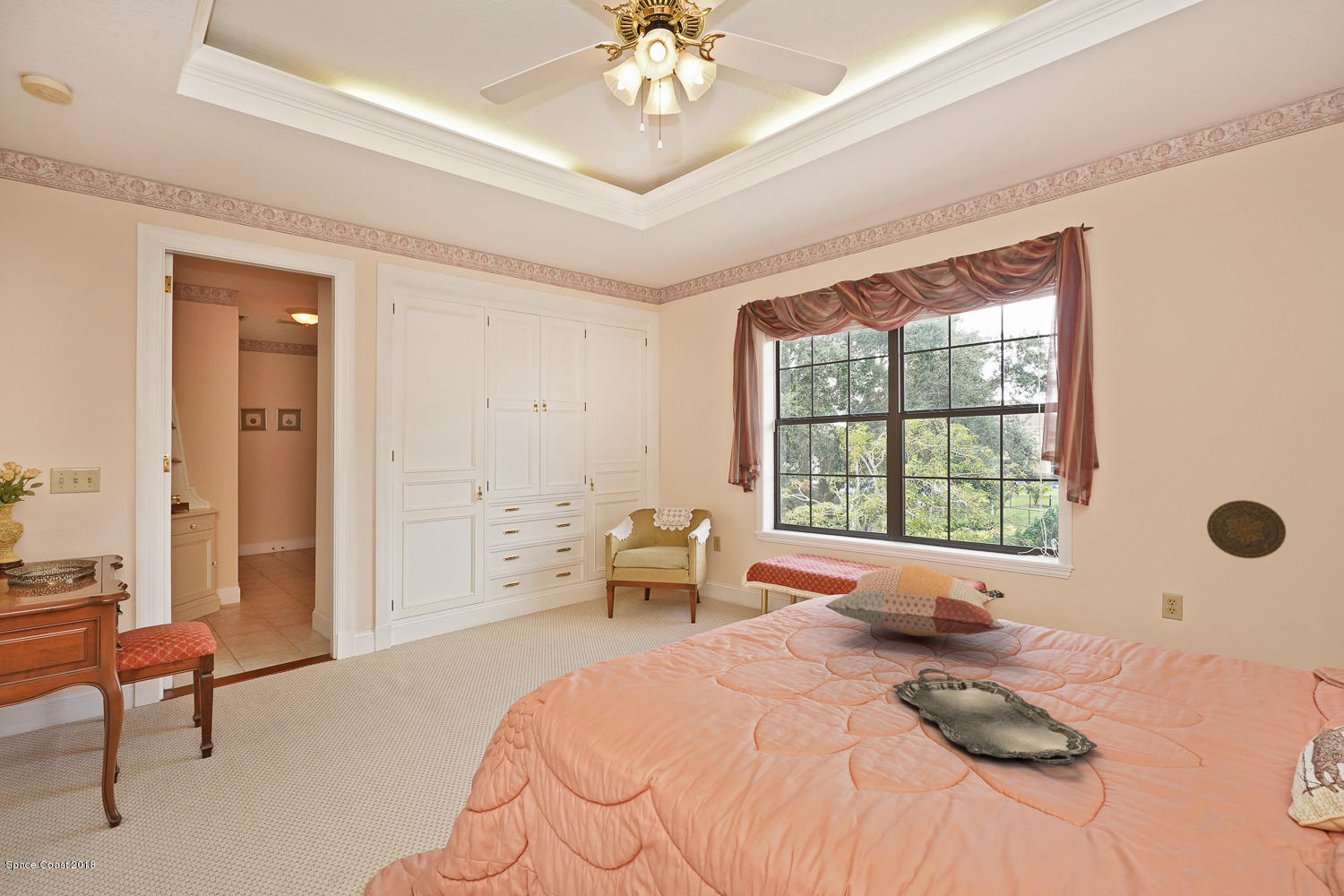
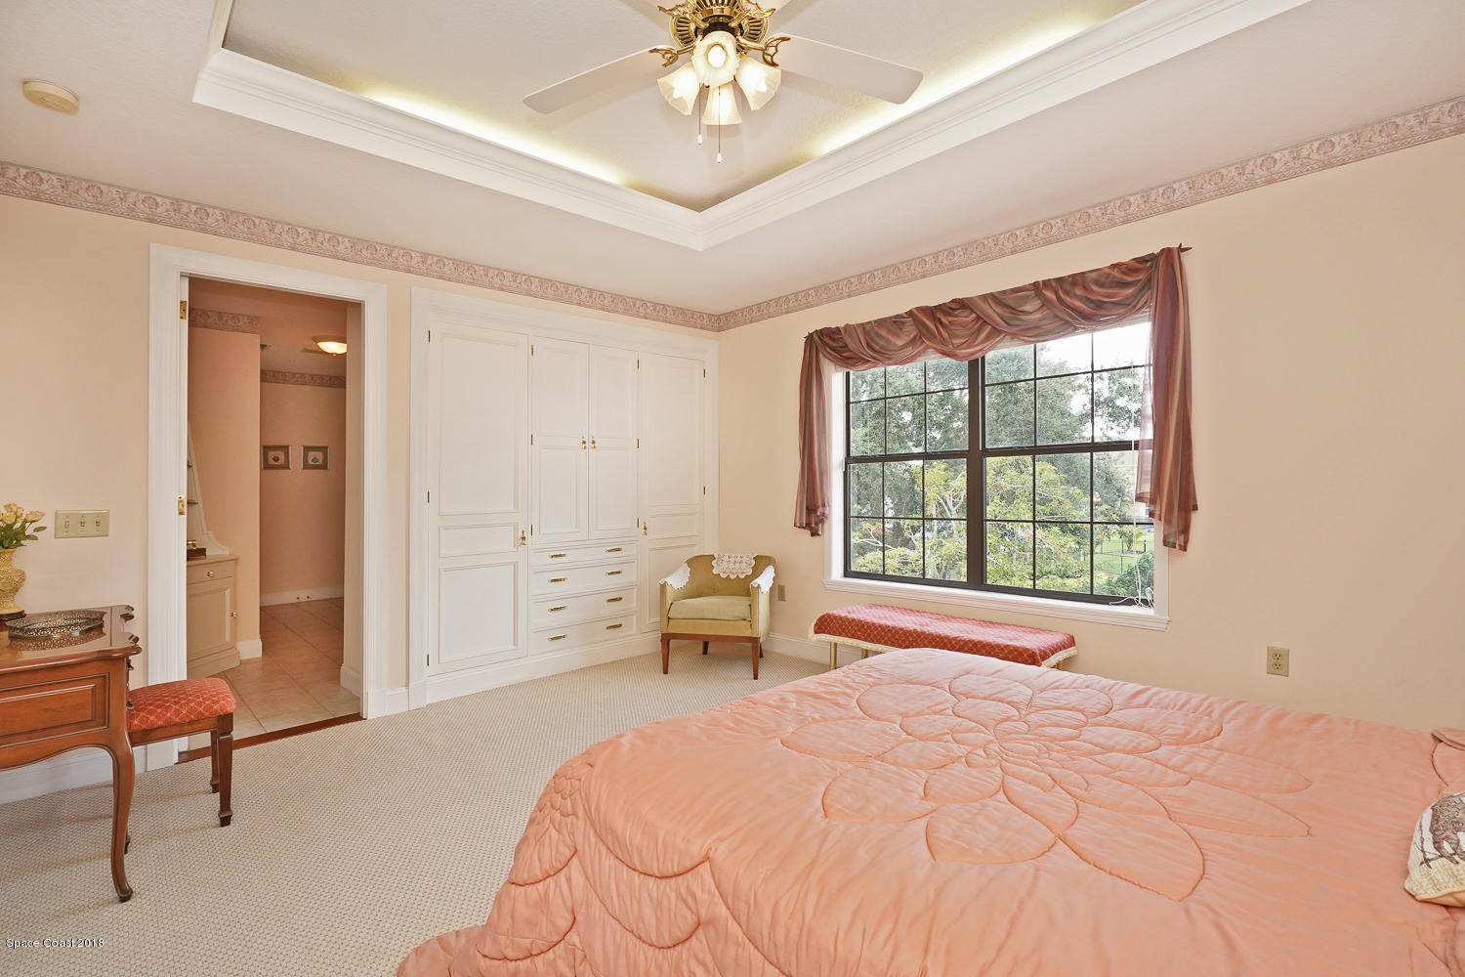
- decorative plate (1245, 529)
- decorative pillow (918, 599)
- serving tray (983, 712)
